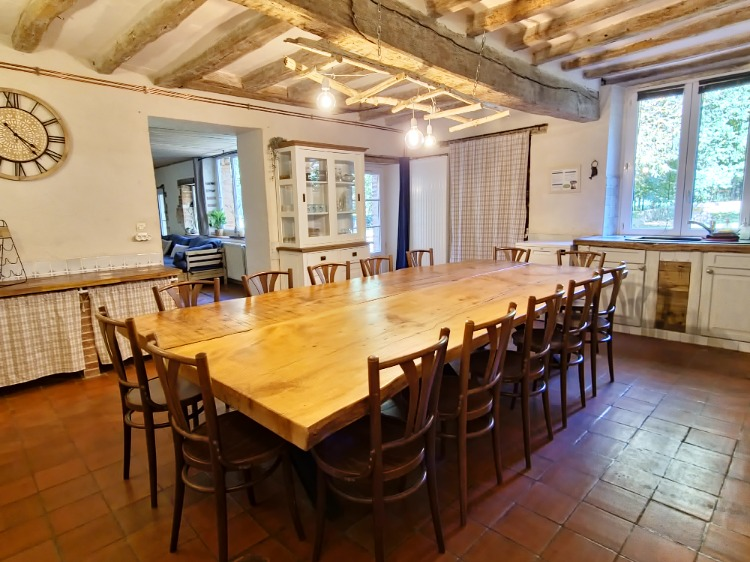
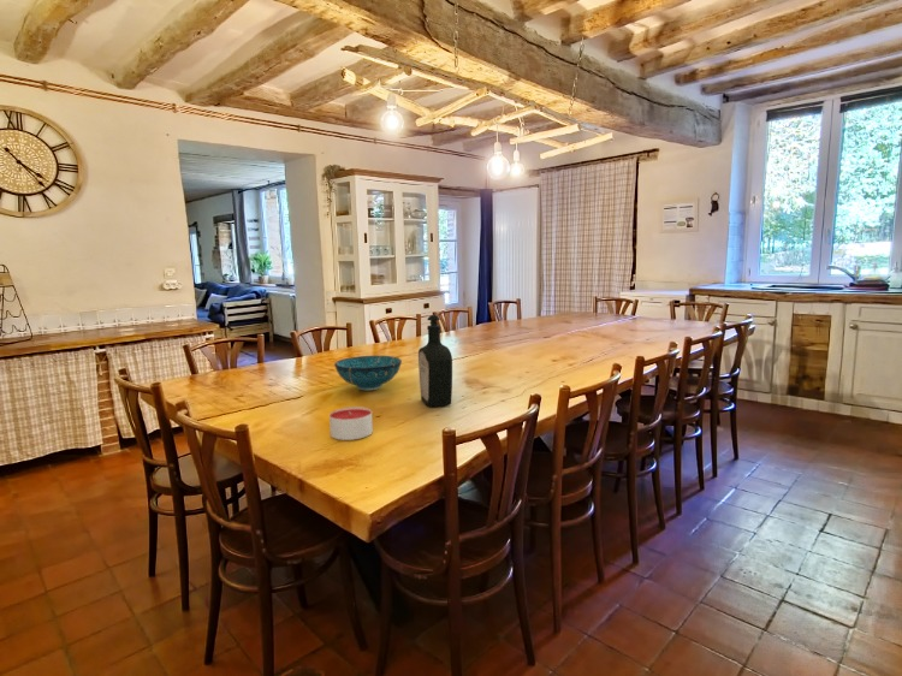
+ candle (350, 422)
+ bottle (434, 358)
+ decorative bowl (368, 374)
